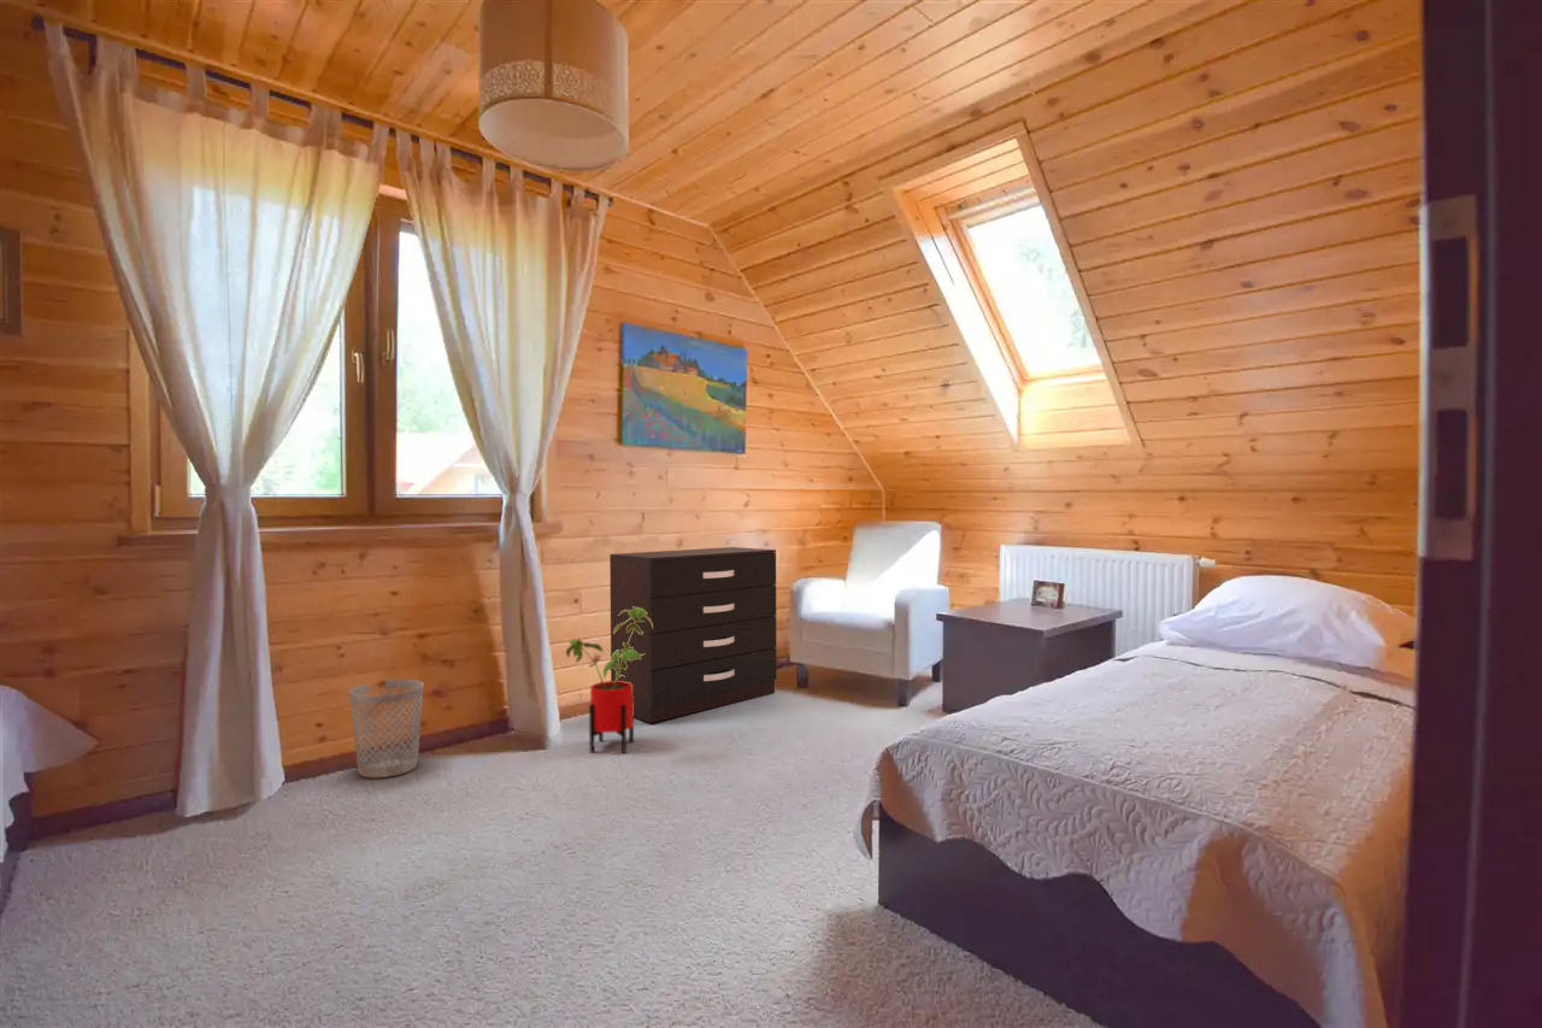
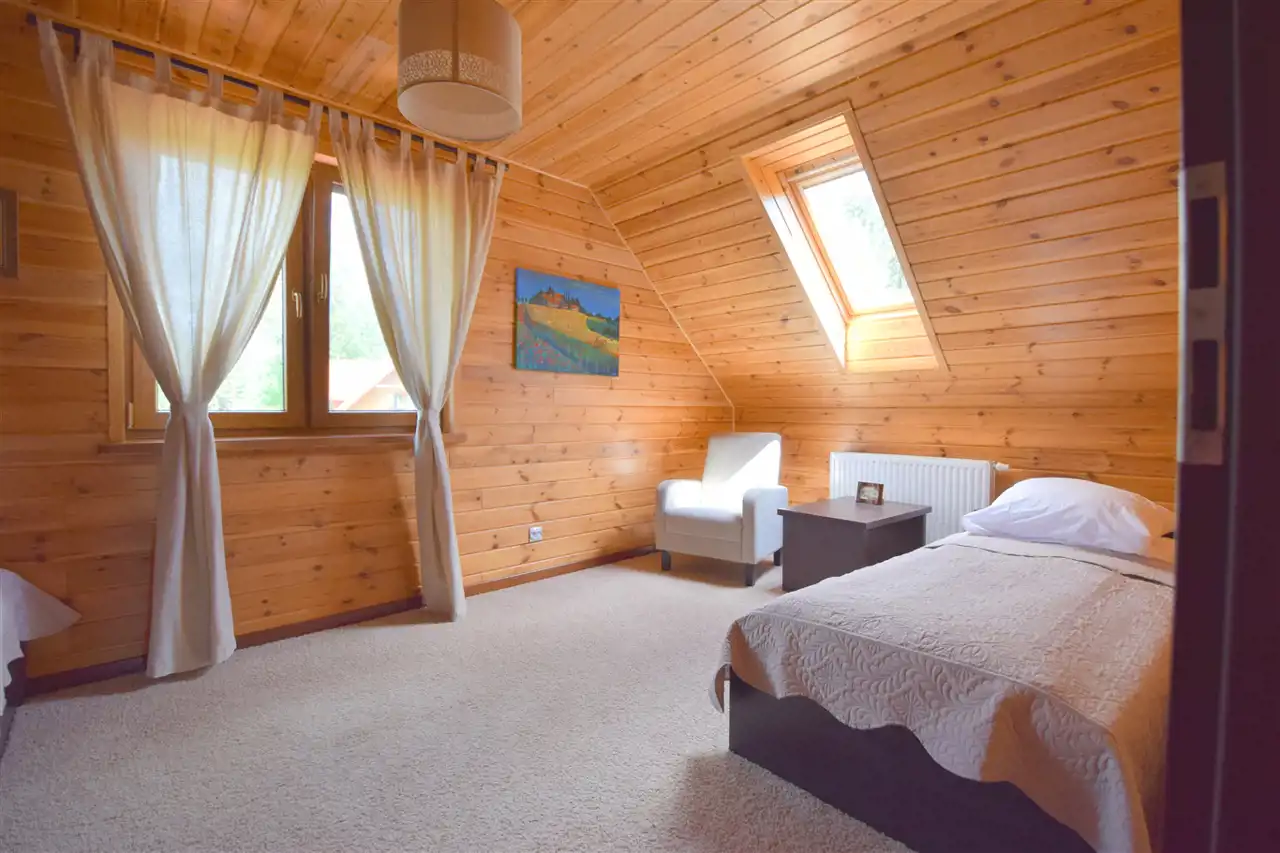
- dresser (698, 627)
- wastebasket (387, 727)
- house plant (617, 677)
